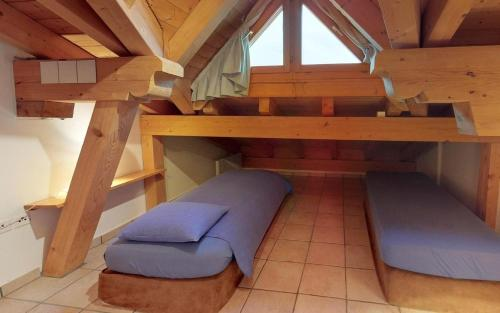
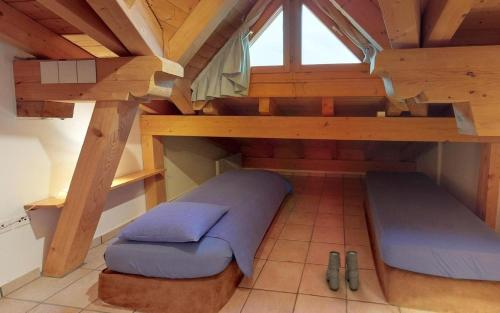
+ boots (340, 265)
